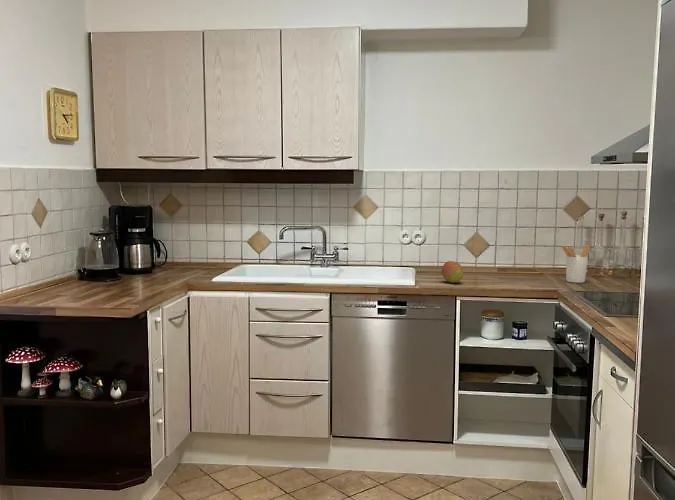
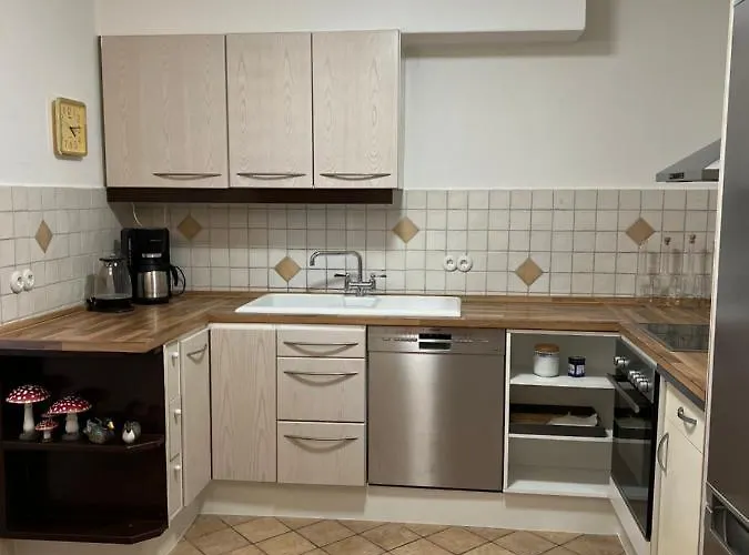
- fruit (452, 271)
- utensil holder (573, 262)
